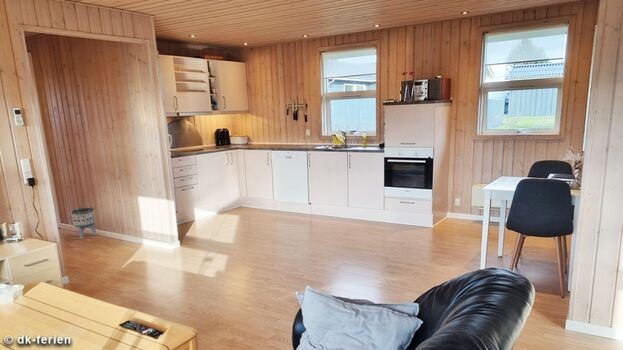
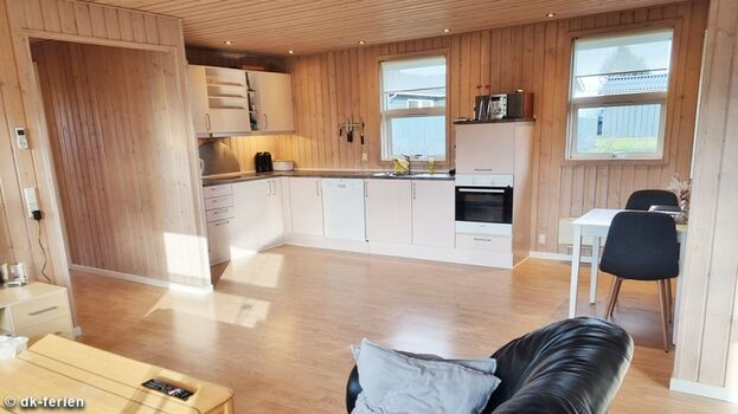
- planter (84, 223)
